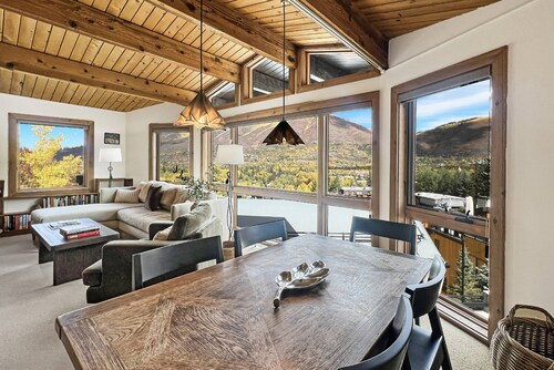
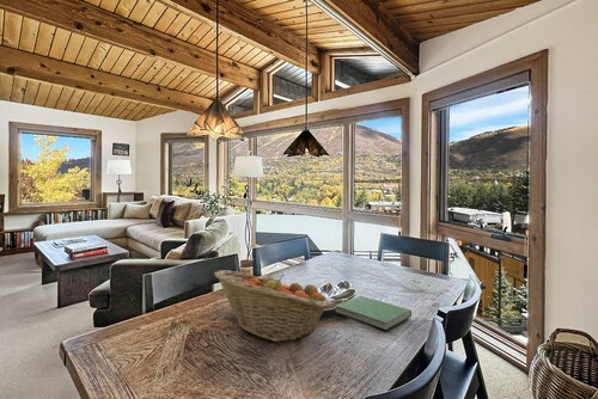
+ fruit basket (270, 296)
+ hardcover book (372, 311)
